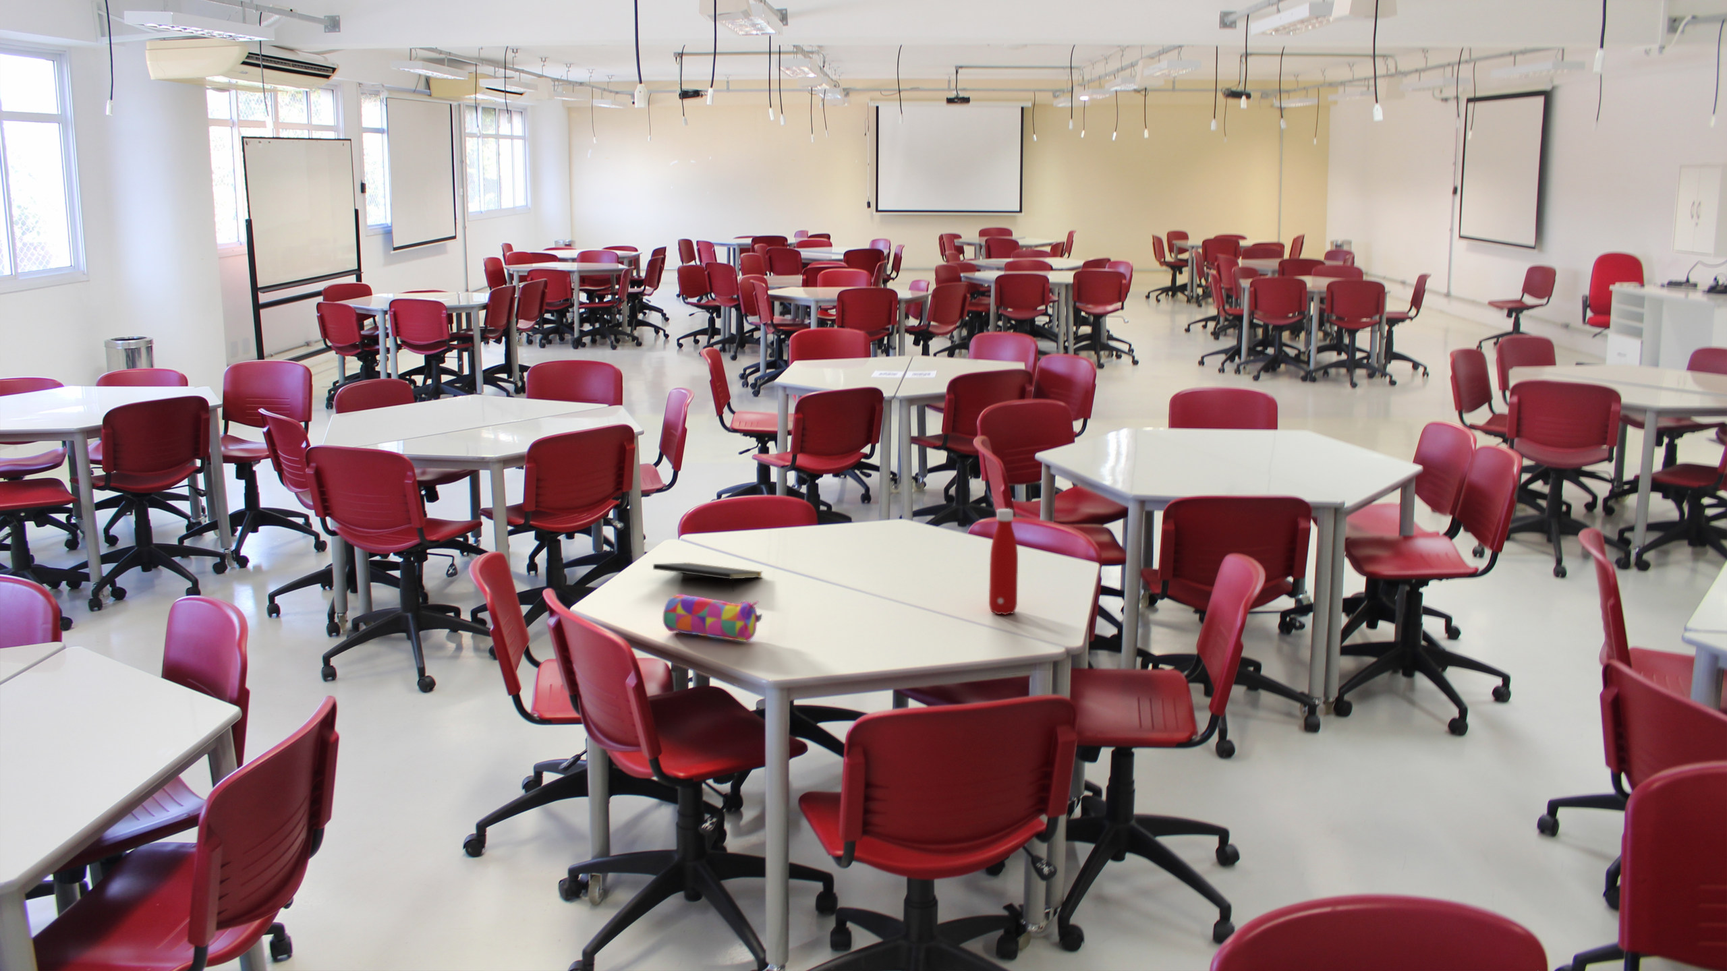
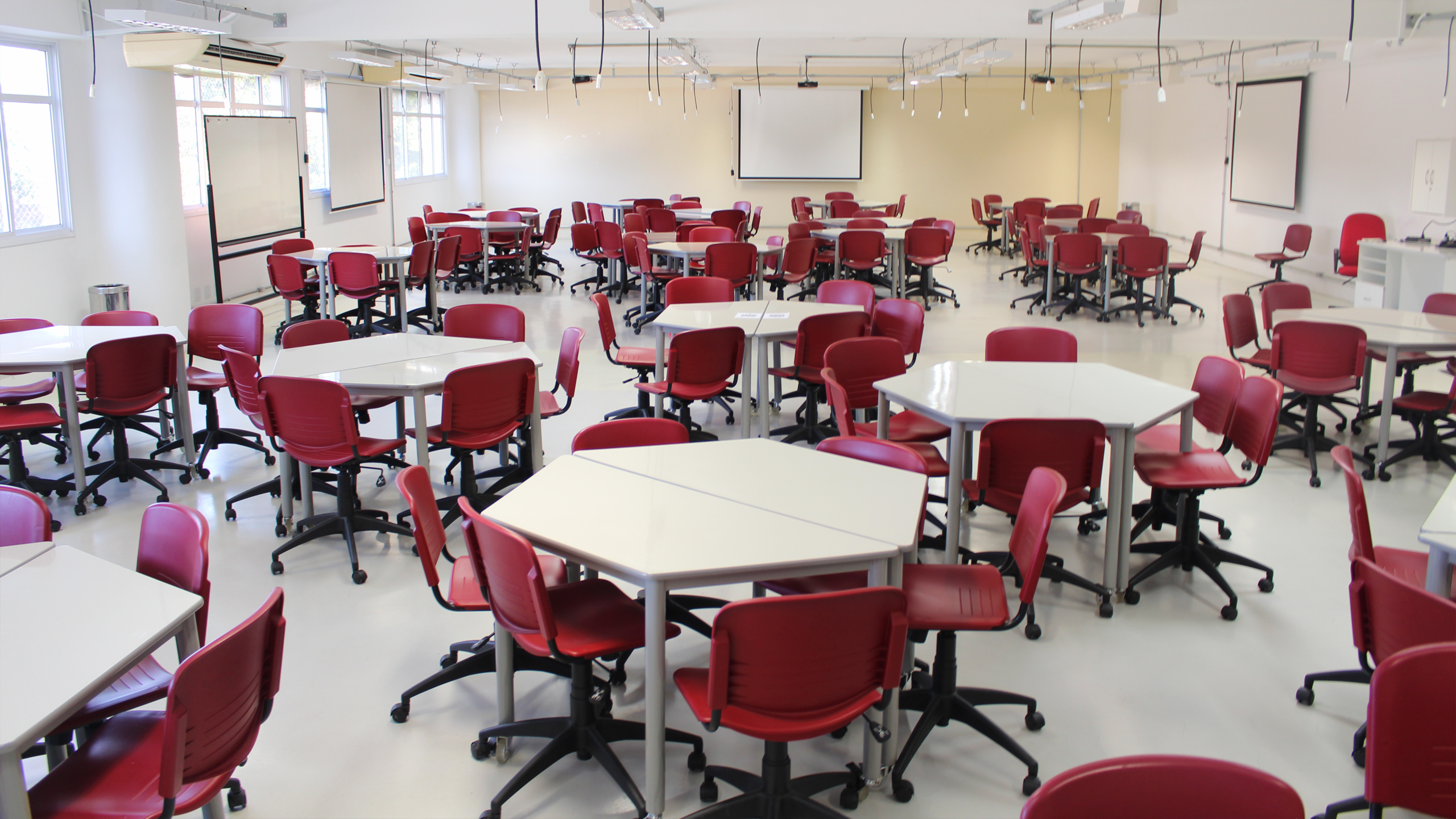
- pencil case (712, 617)
- bottle (1003, 561)
- notepad (708, 570)
